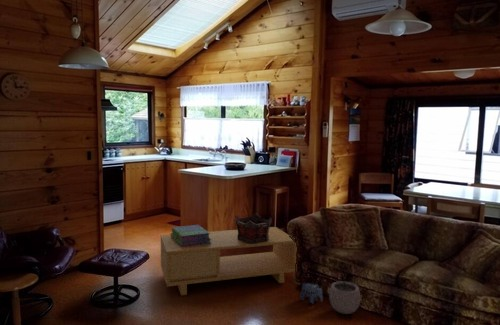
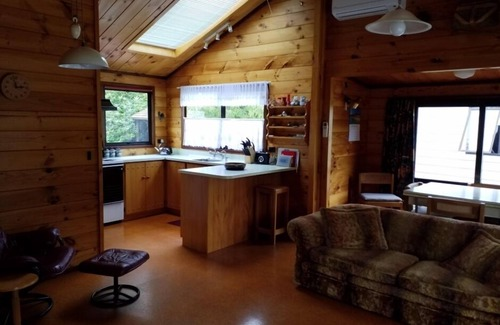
- plush toy (311, 292)
- plant pot (344, 293)
- decorative container (253, 228)
- coffee table (227, 258)
- stack of books (190, 234)
